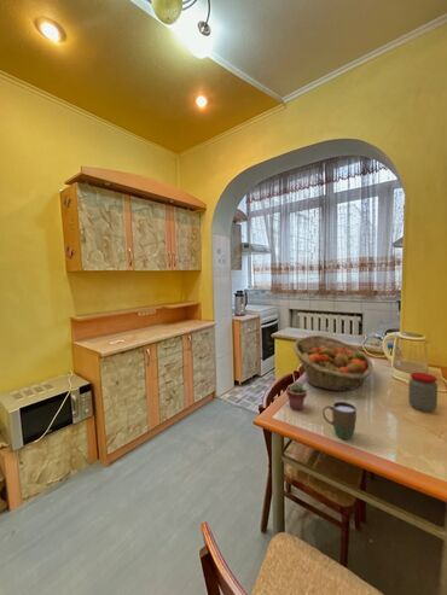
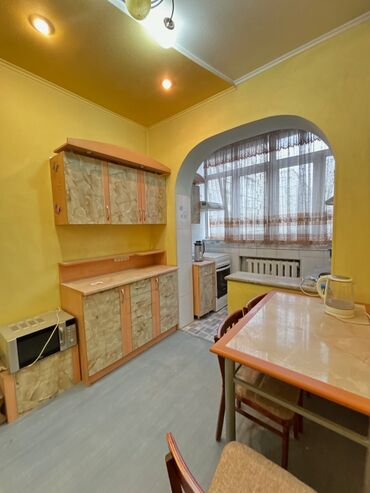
- jar (422, 391)
- fruit basket (331, 360)
- potted succulent (296, 395)
- mug (338, 419)
